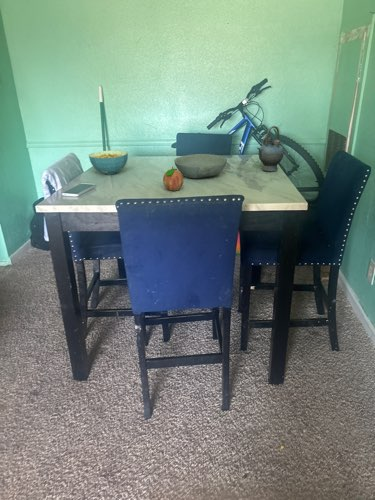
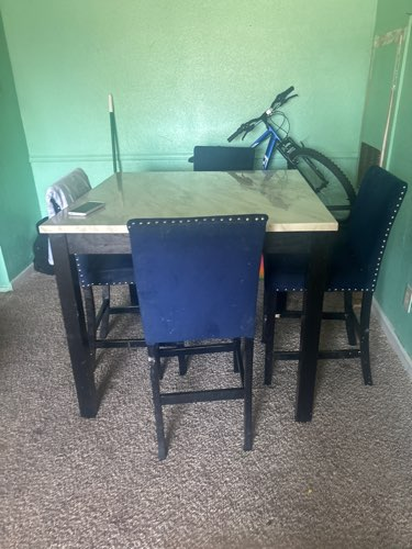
- teapot (269, 148)
- fruit (173, 178)
- bowl (200, 167)
- cereal bowl (109, 163)
